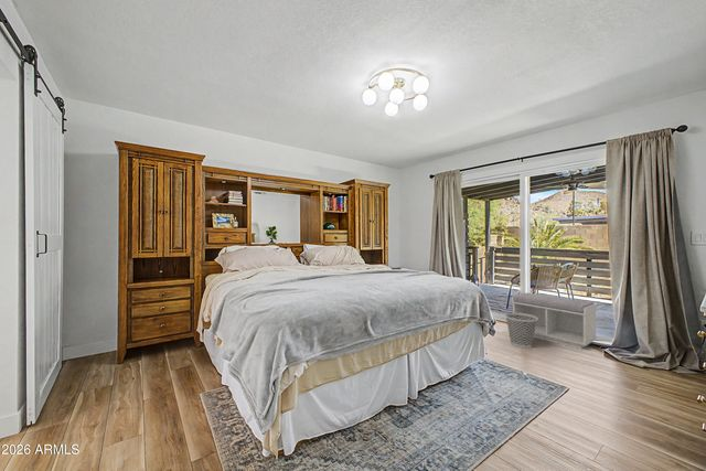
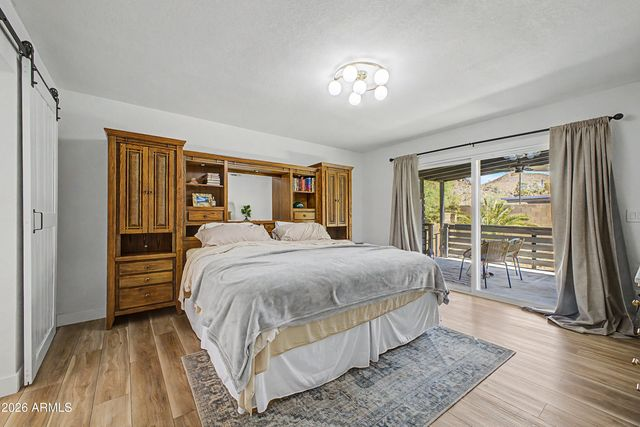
- wastebasket (521, 330)
- bench (552, 318)
